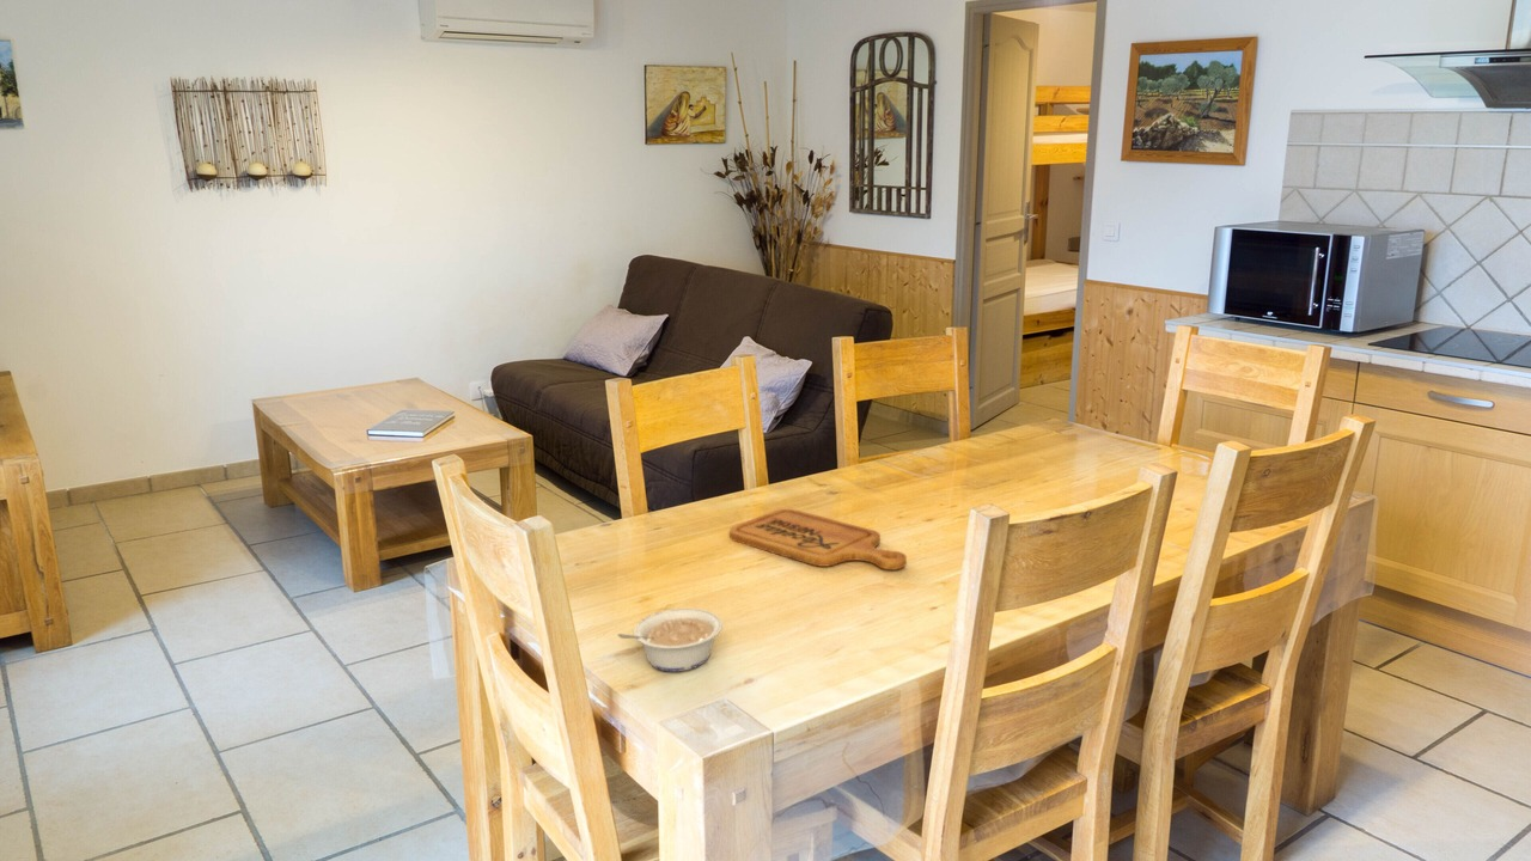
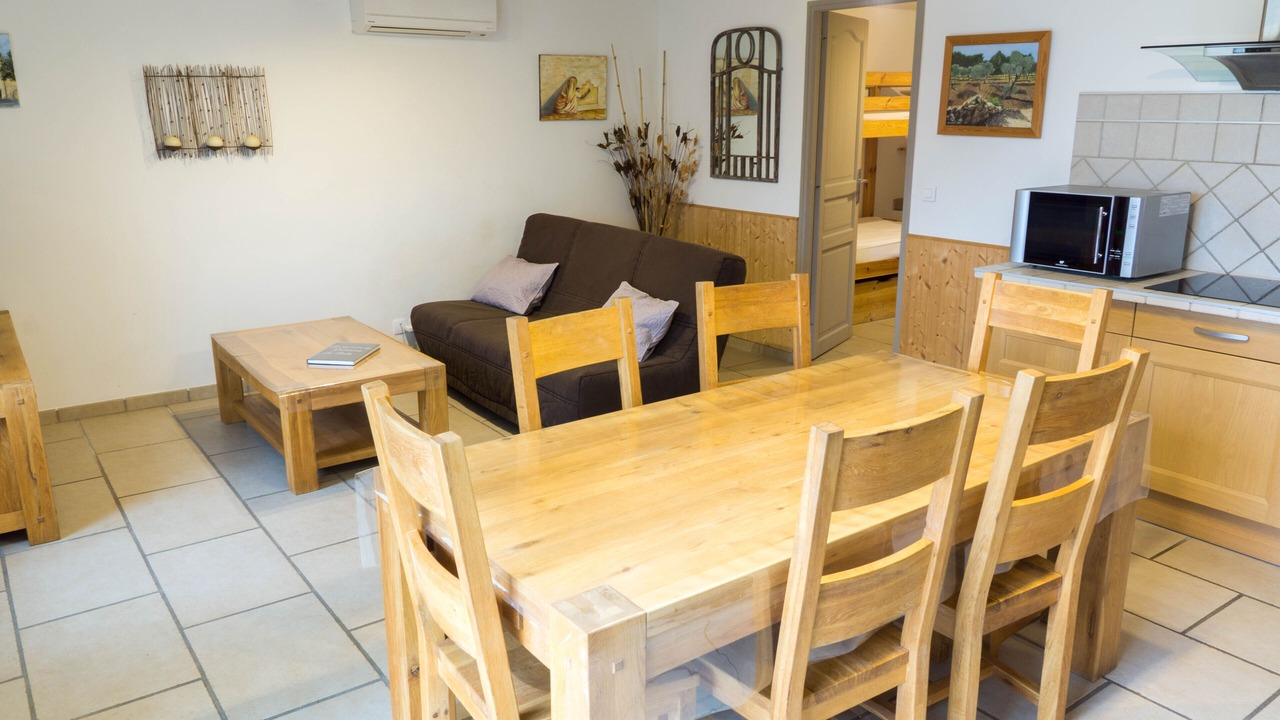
- legume (676, 640)
- cutting board (824, 541)
